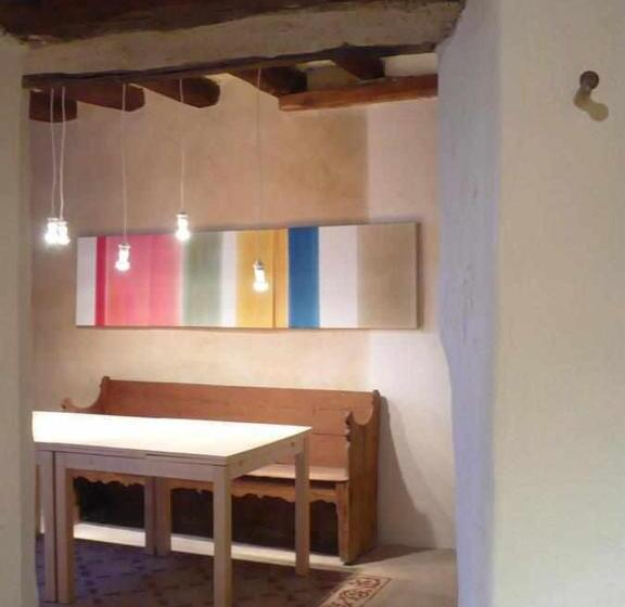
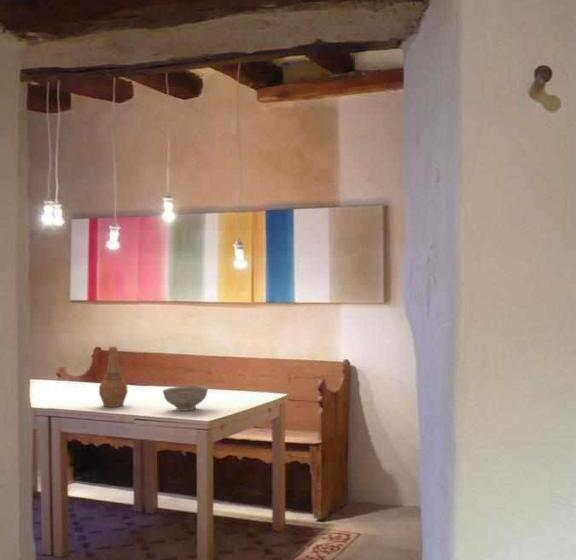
+ decorative bowl (185, 399)
+ vase (113, 376)
